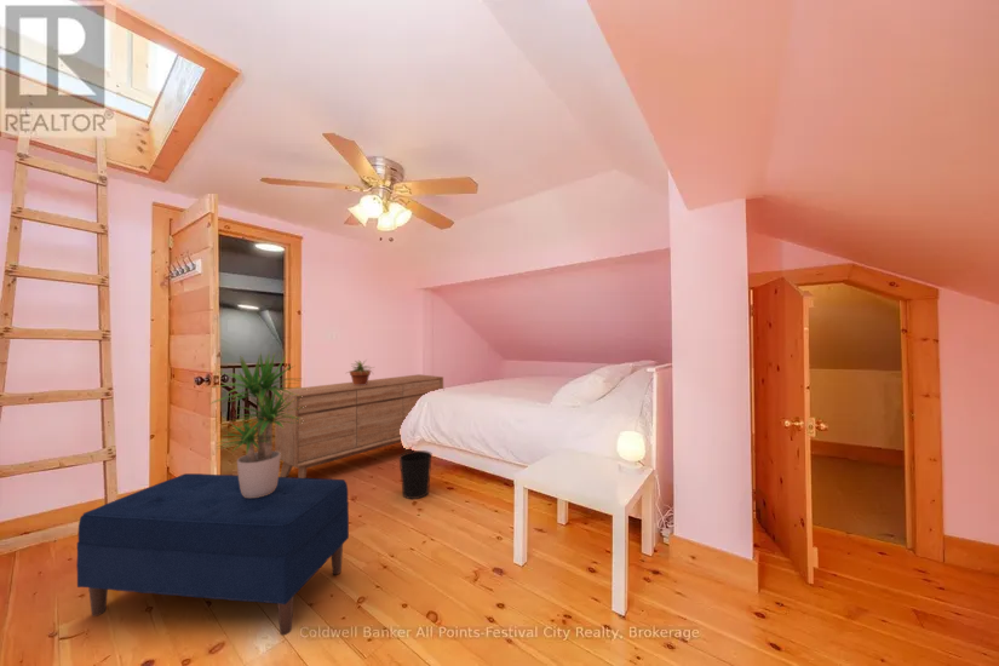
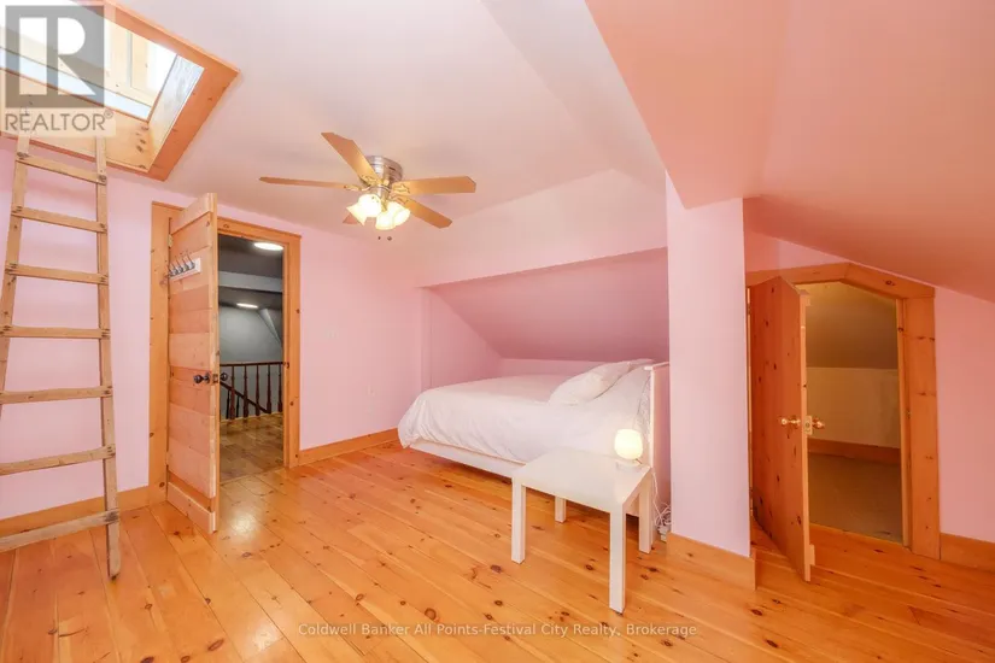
- wastebasket (415, 473)
- sideboard (369, 420)
- bench (226, 542)
- potted plant (265, 420)
- potted plant (360, 372)
